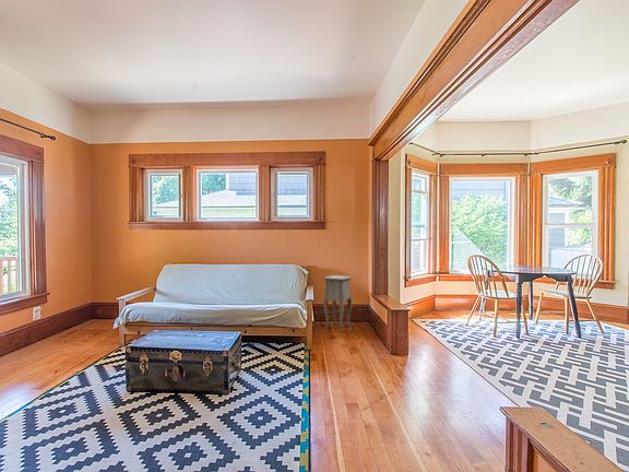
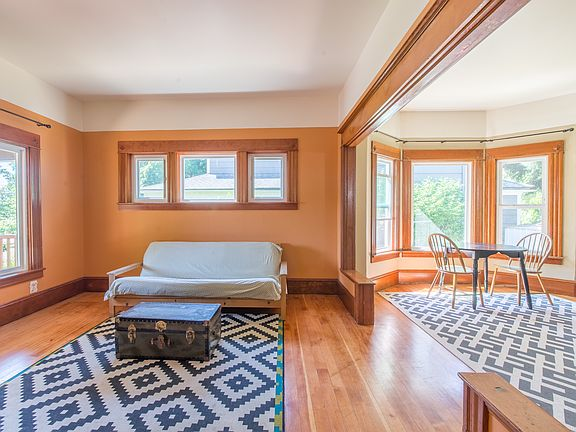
- side table (339, 302)
